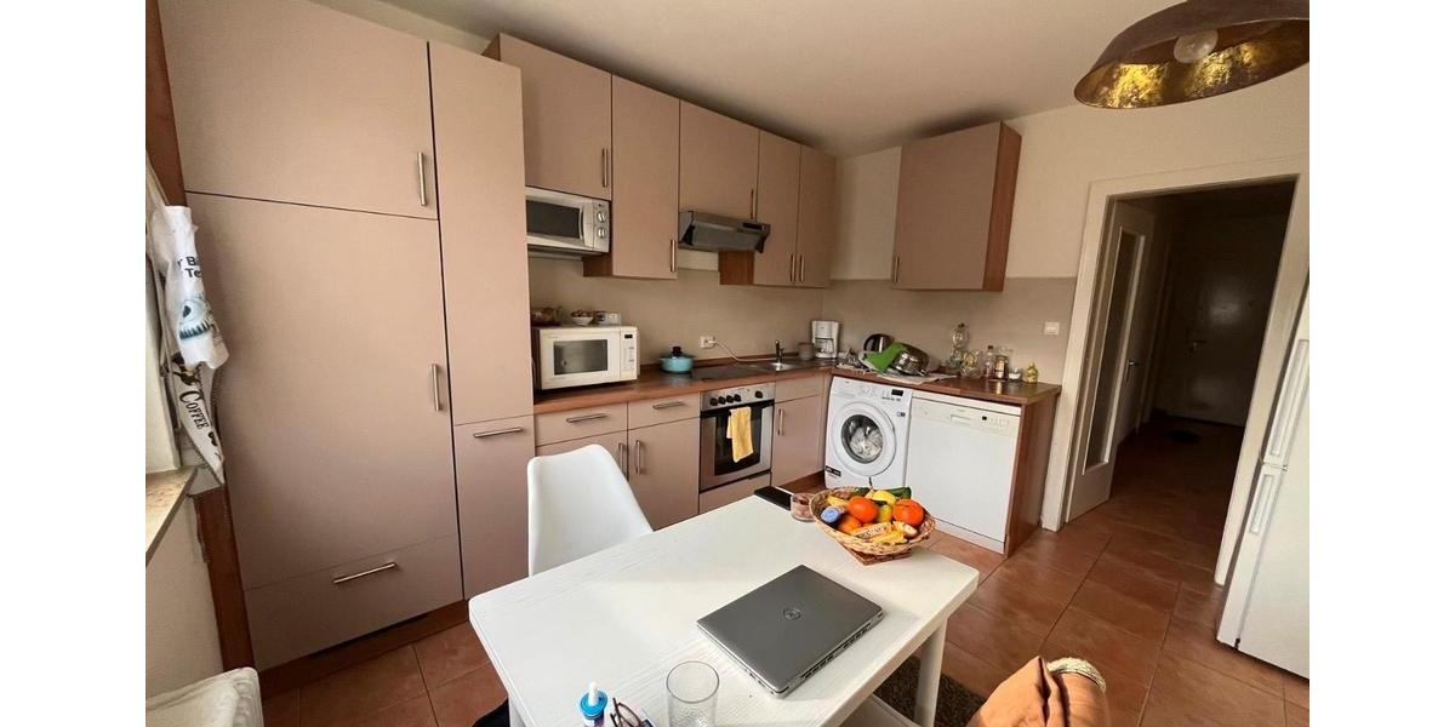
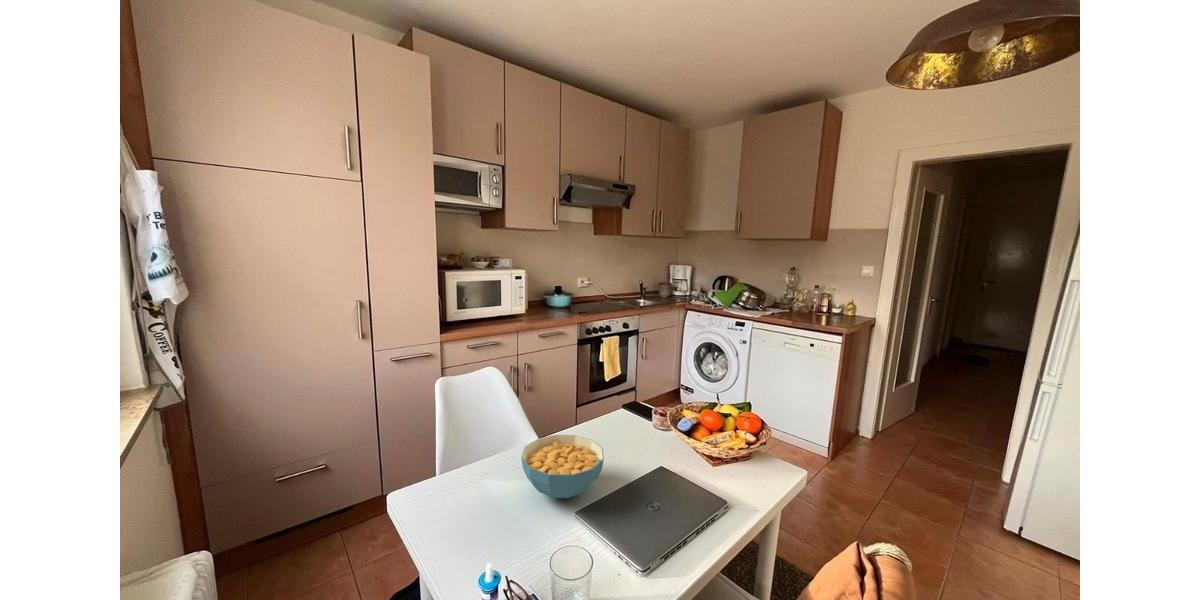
+ cereal bowl (562, 471)
